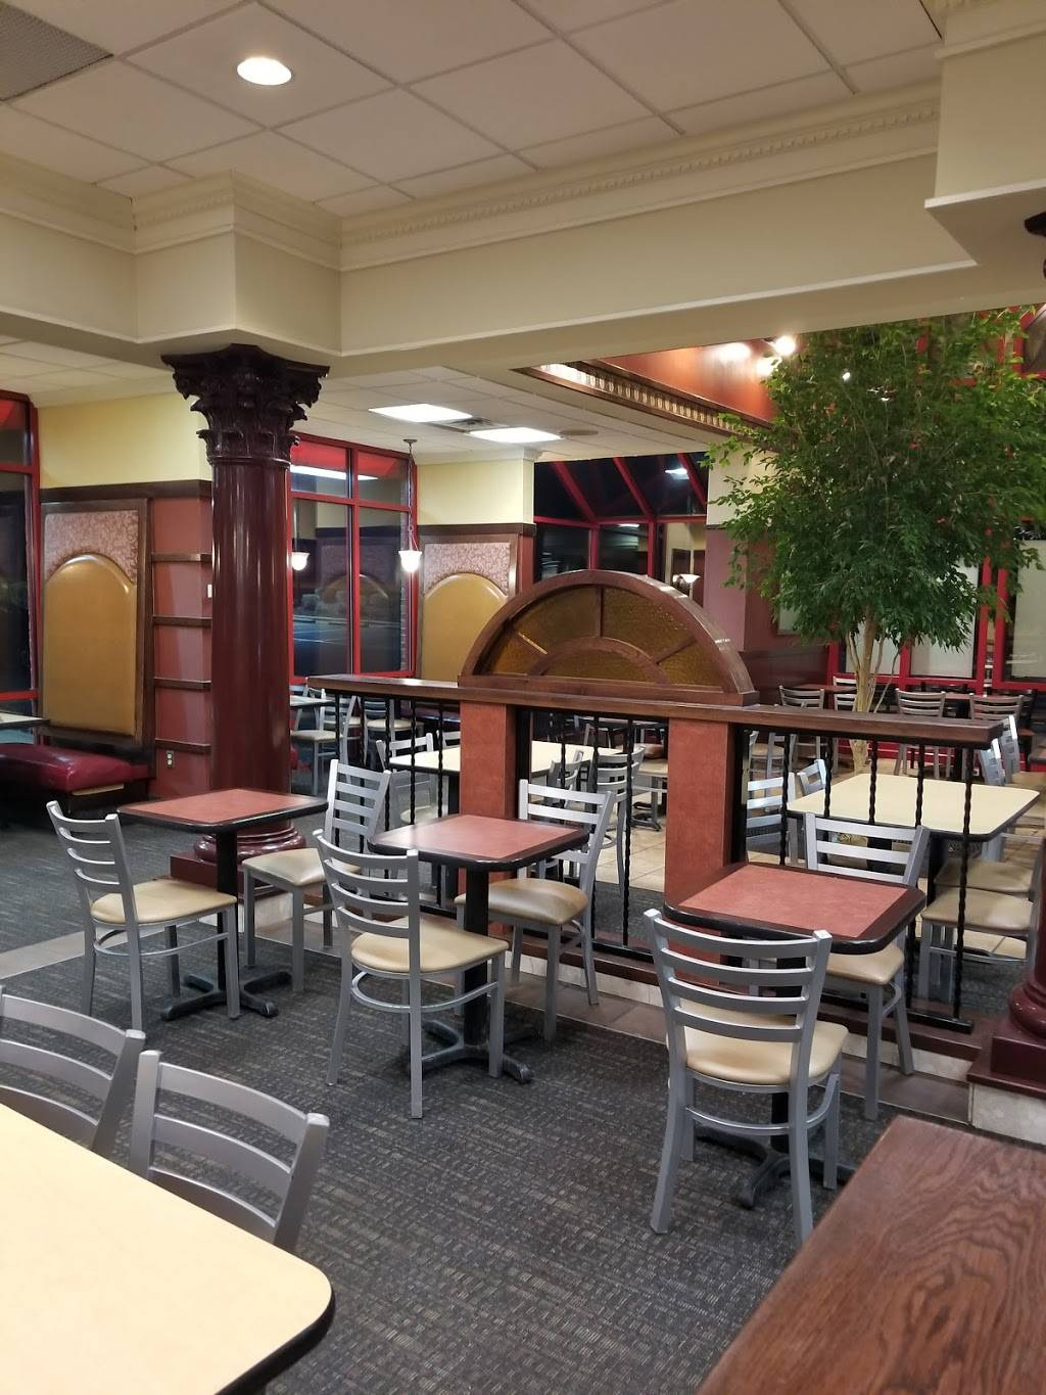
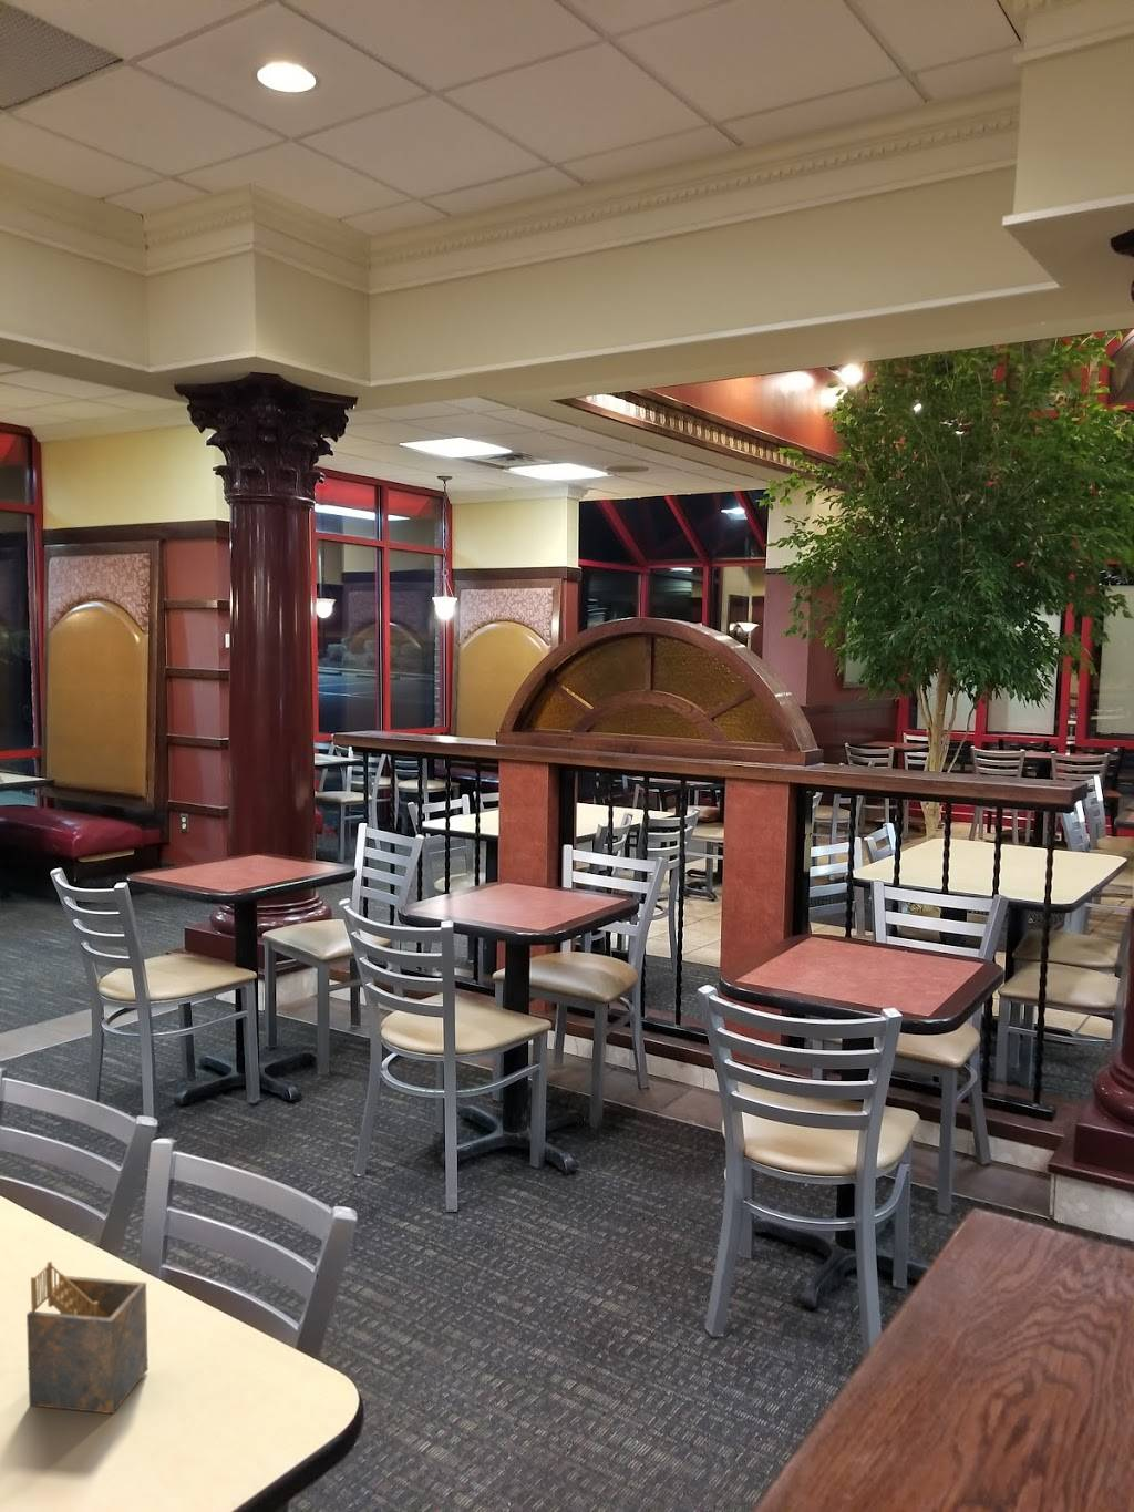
+ napkin holder (87, 1326)
